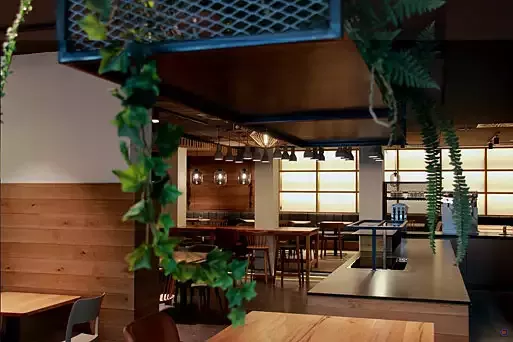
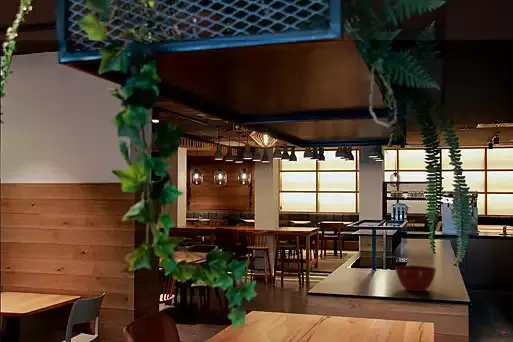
+ mixing bowl (415, 278)
